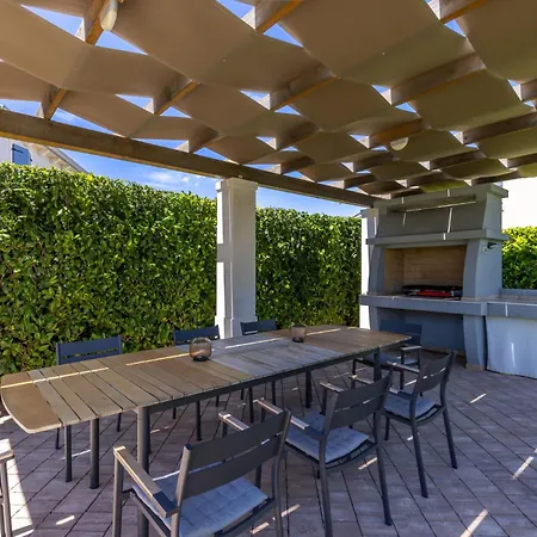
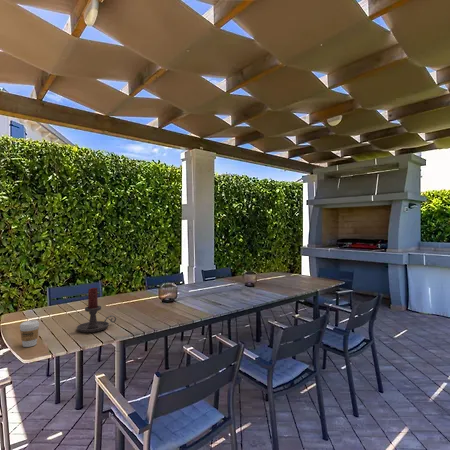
+ candle holder (97, 307)
+ coffee cup (29, 333)
